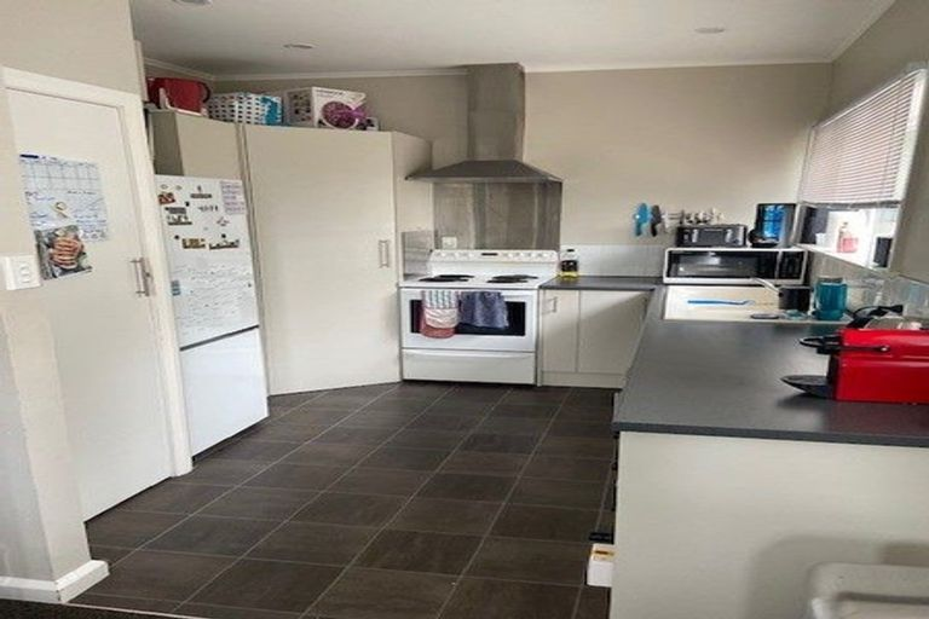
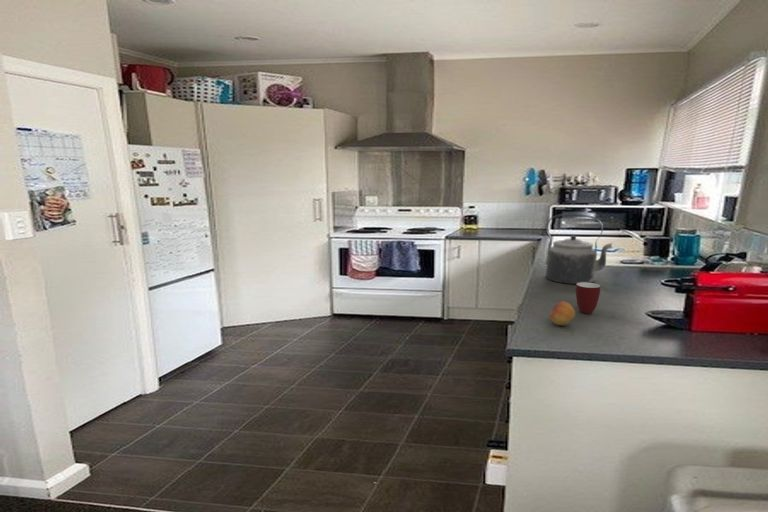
+ kettle (577, 247)
+ mug (586, 297)
+ fruit (562, 313)
